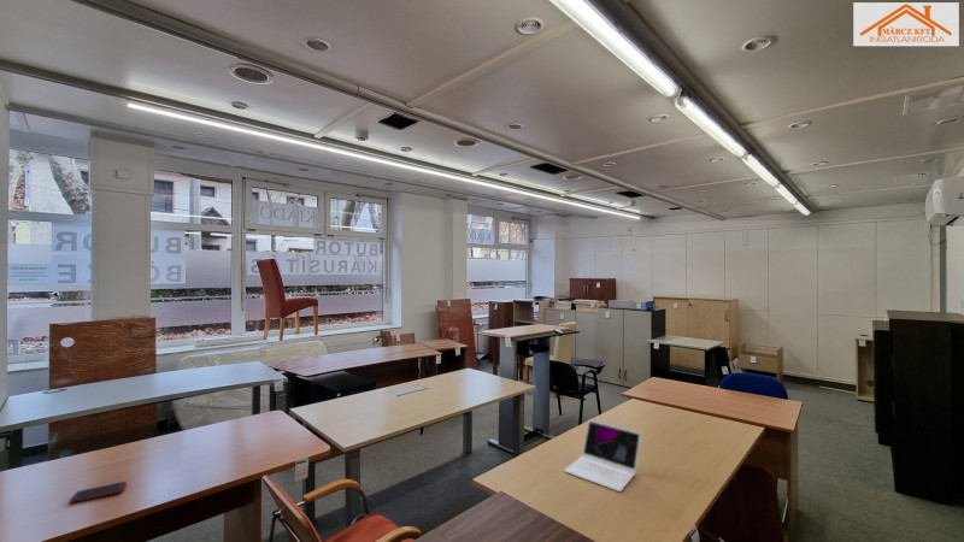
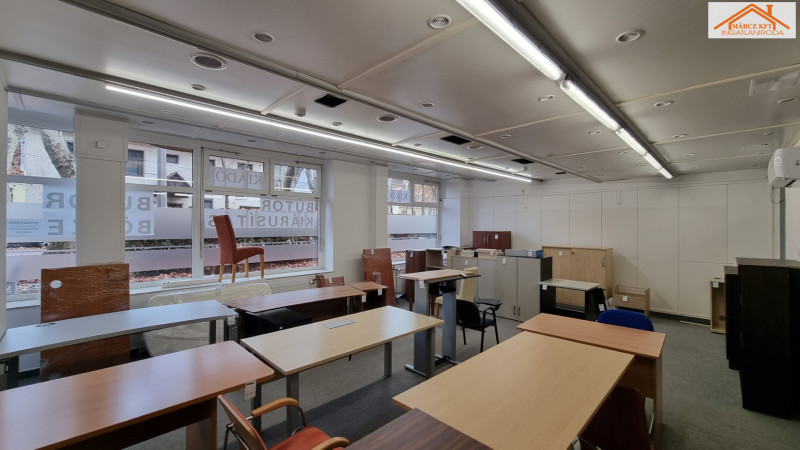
- cell phone (99, 491)
- laptop (602, 449)
